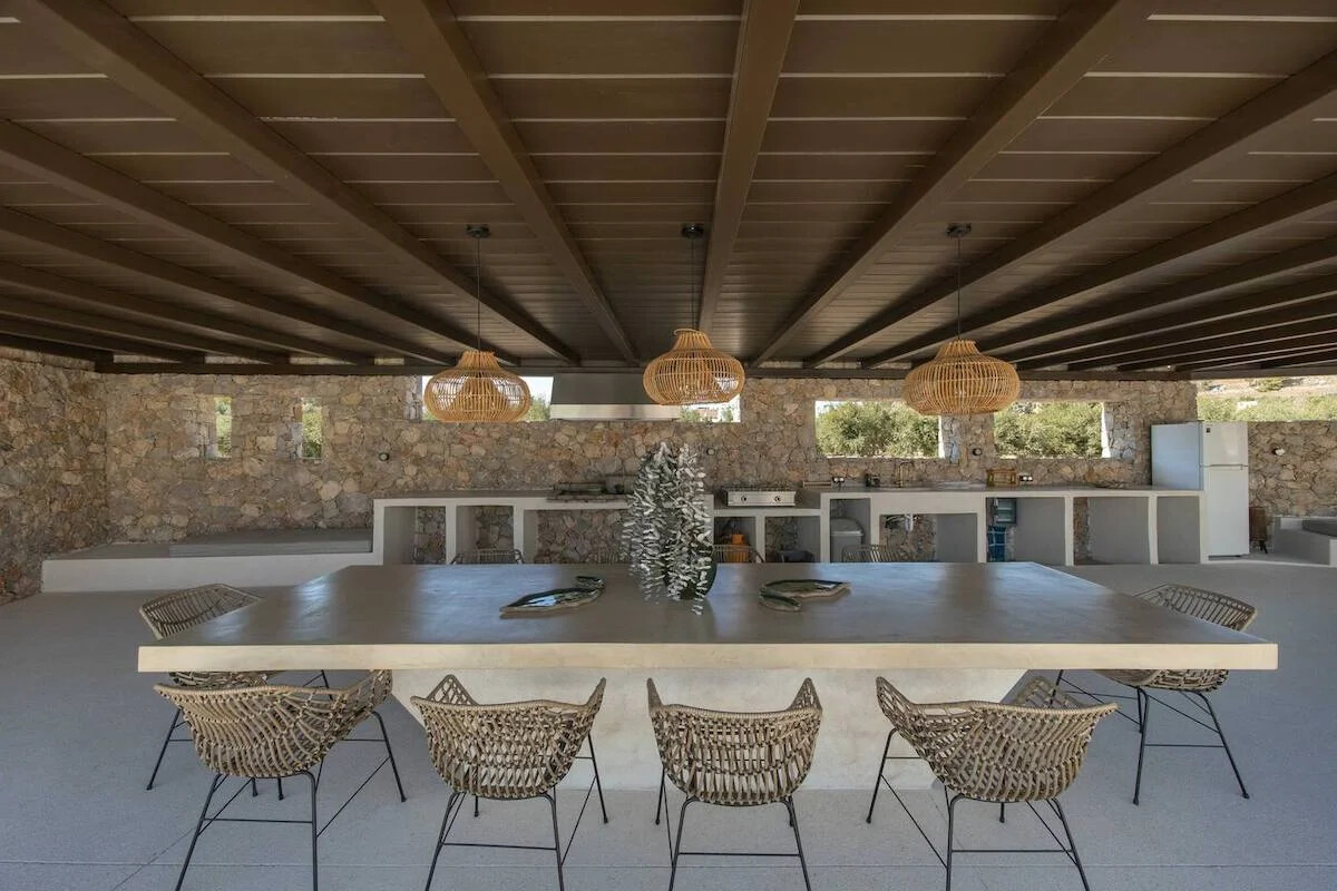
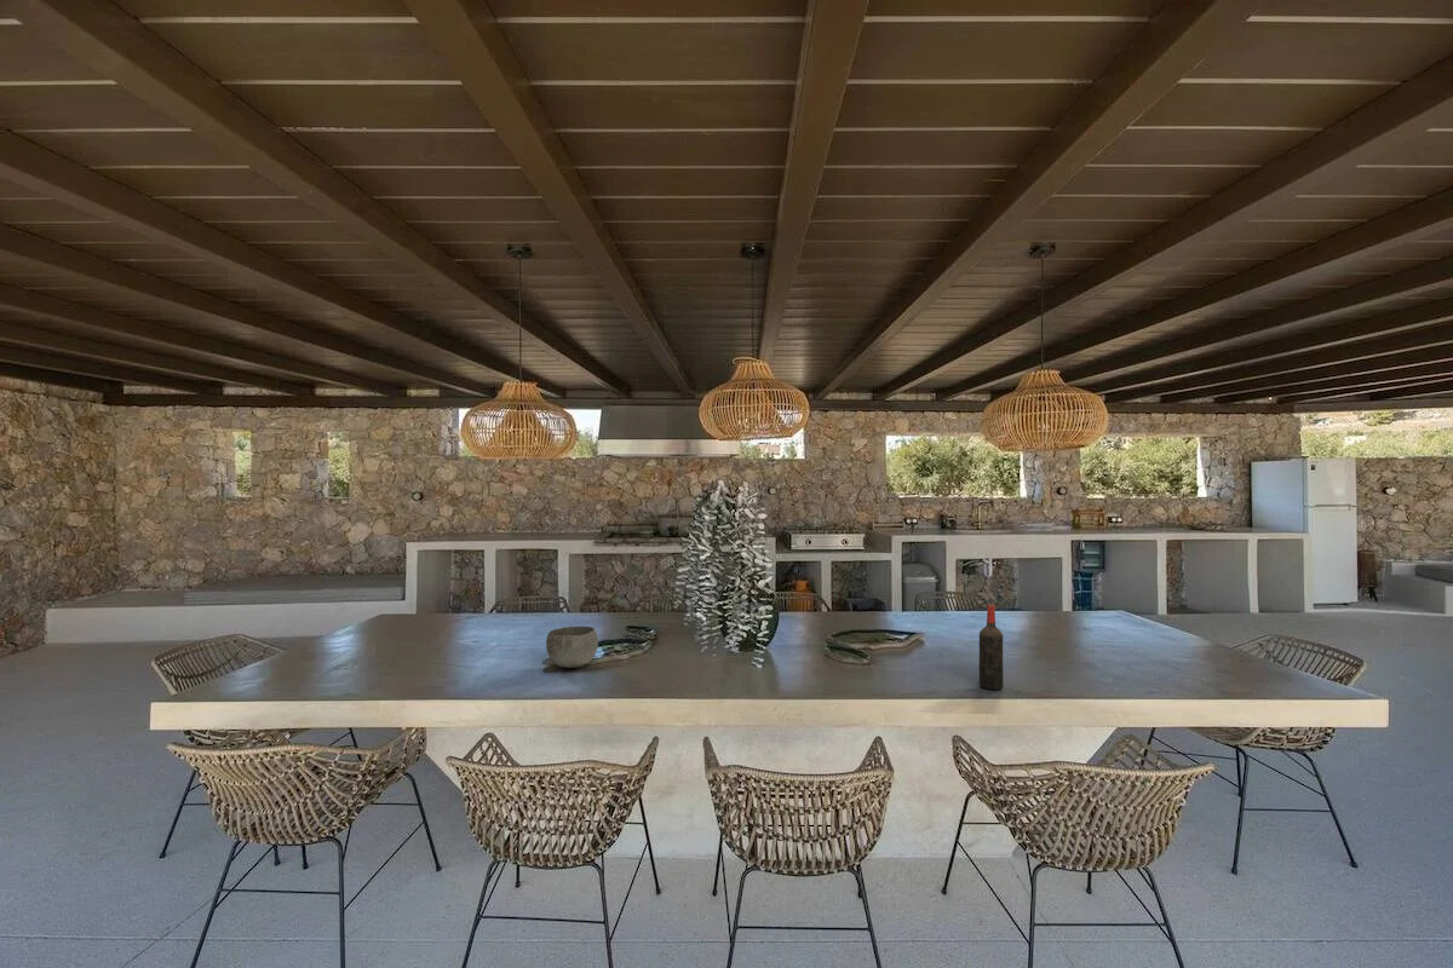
+ wine bottle (990, 645)
+ bowl (572, 647)
